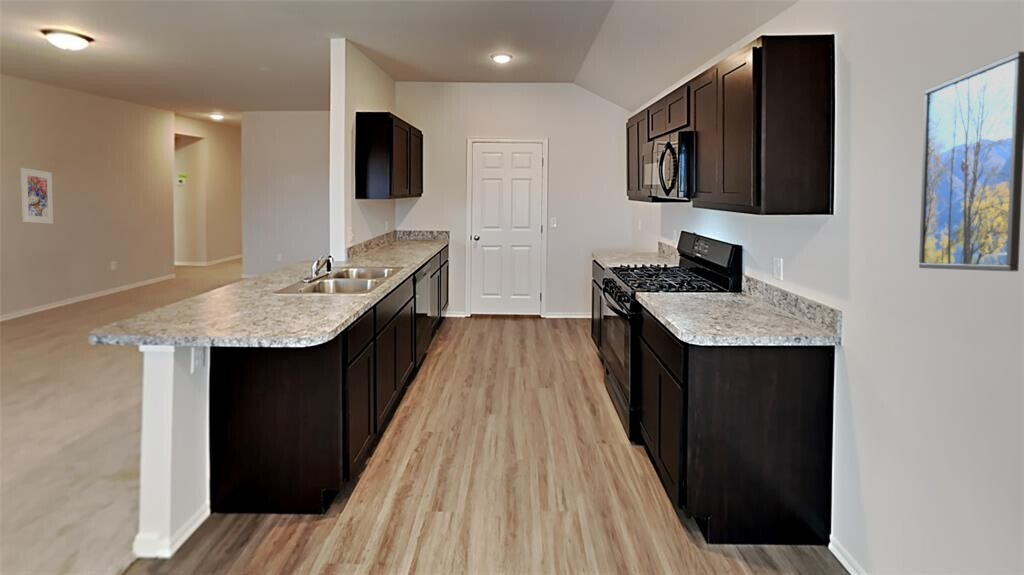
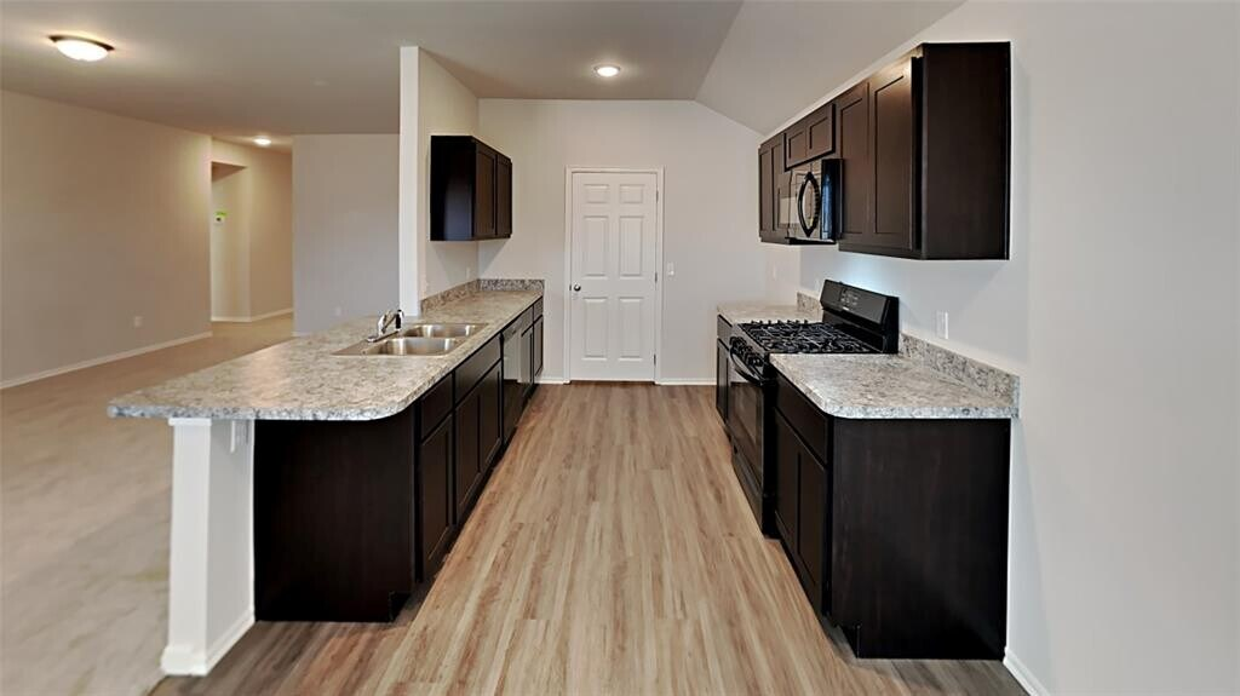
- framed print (37, 196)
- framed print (967, 171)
